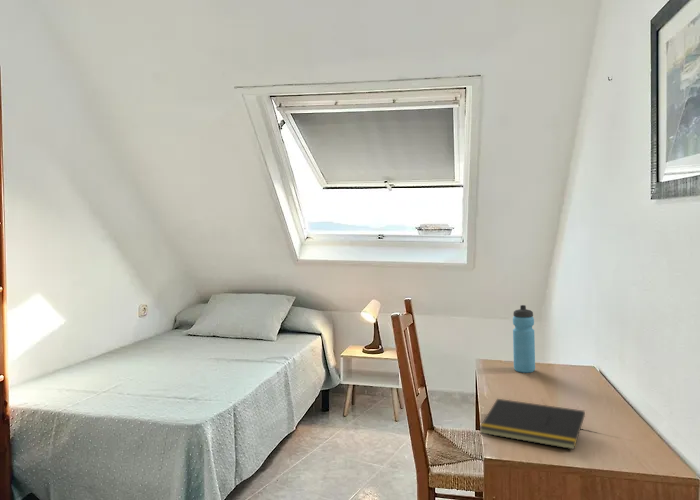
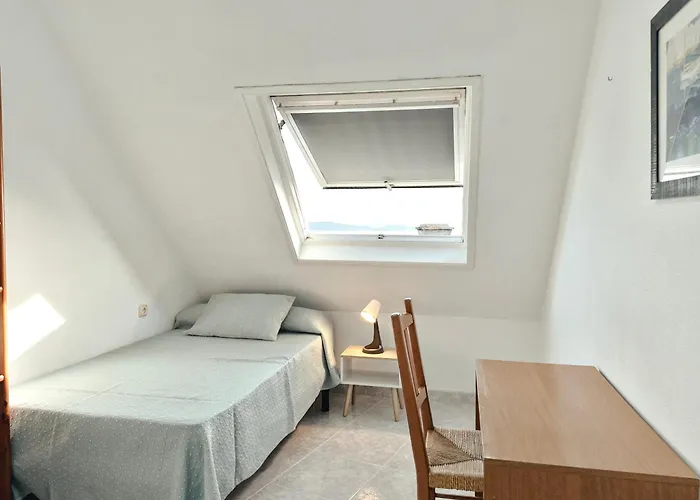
- notepad (532, 421)
- water bottle (523, 338)
